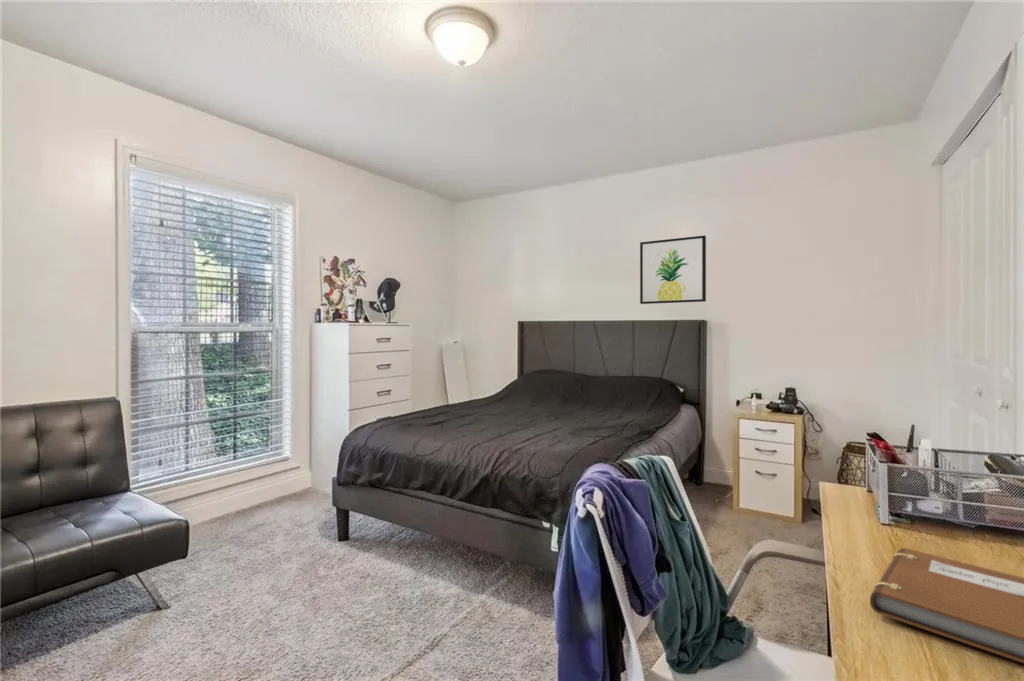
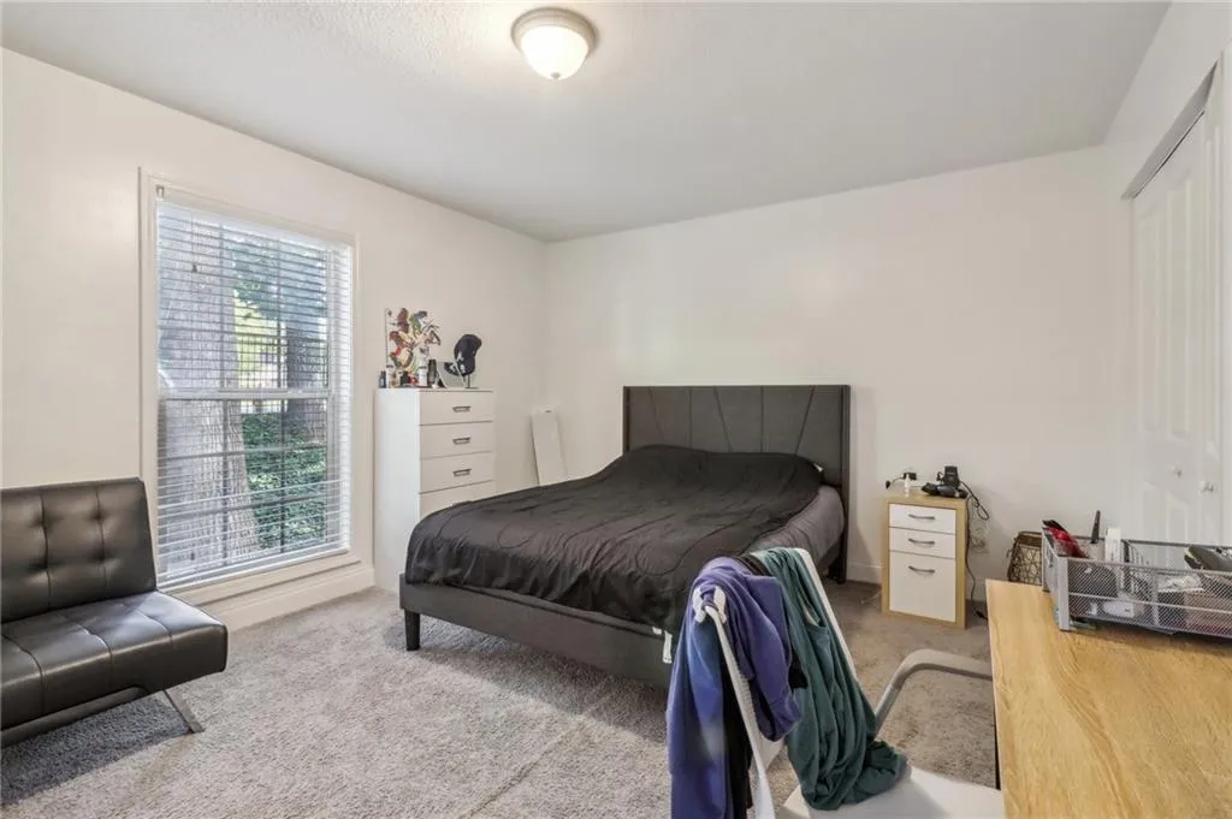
- wall art (672, 271)
- notebook (962, 596)
